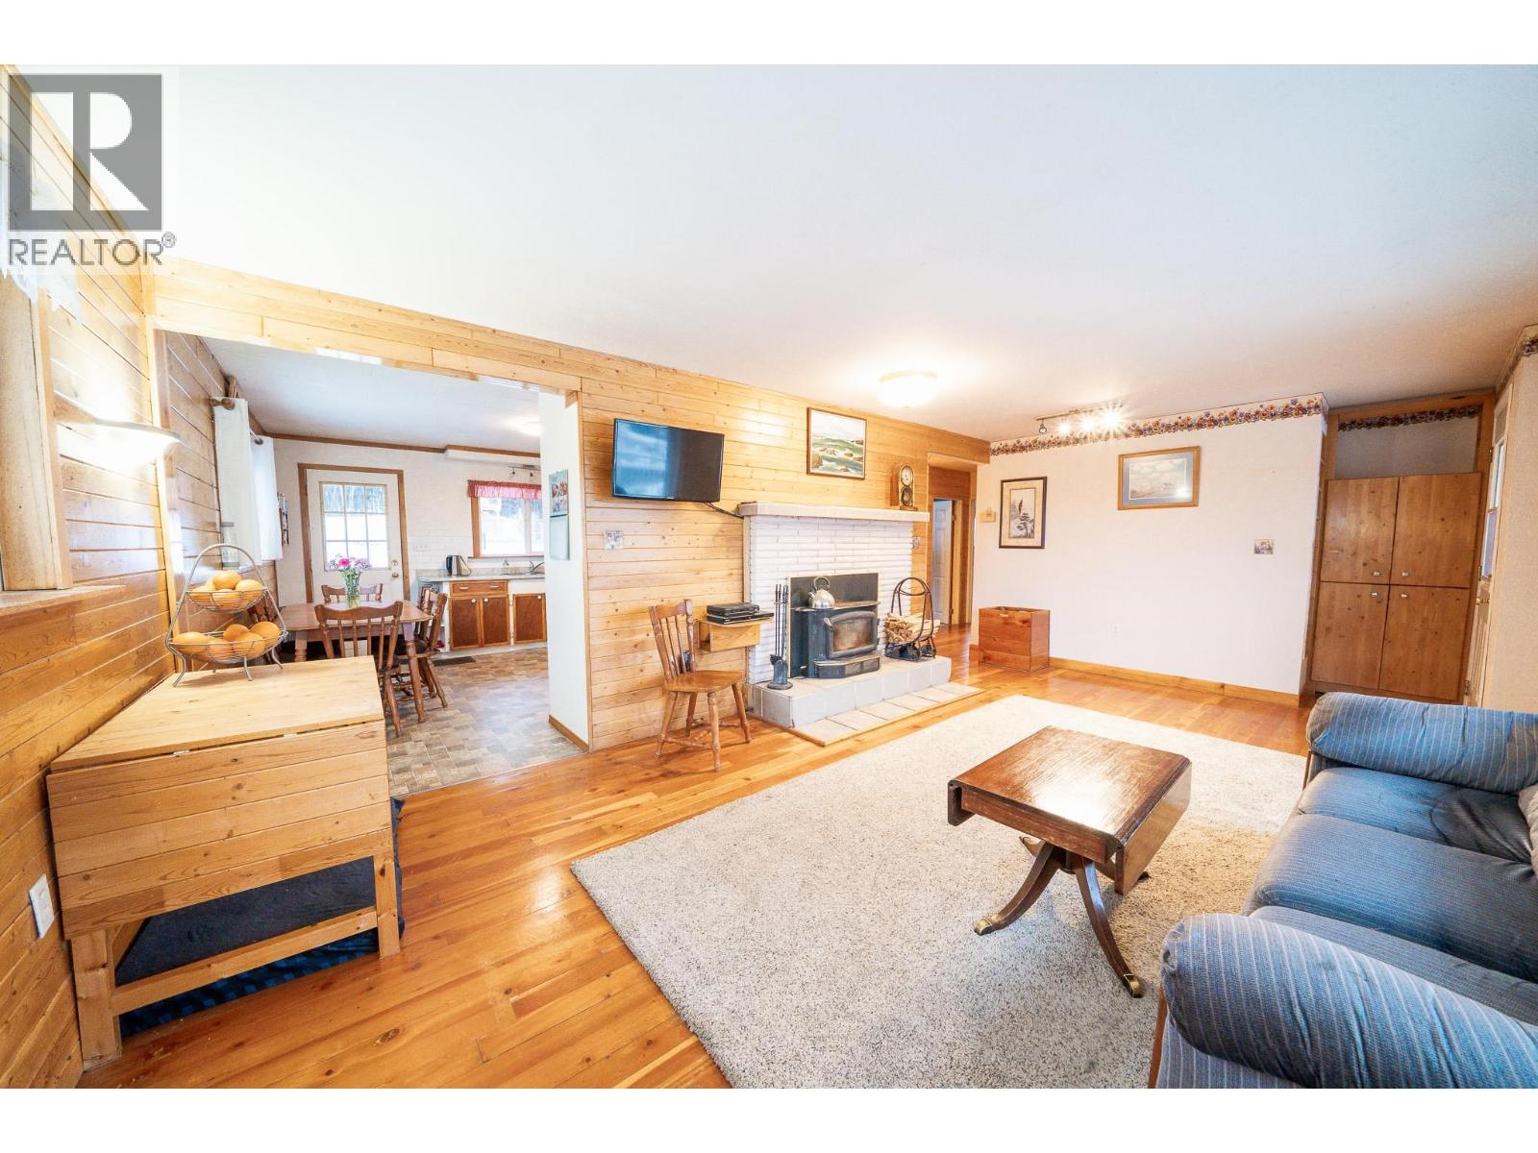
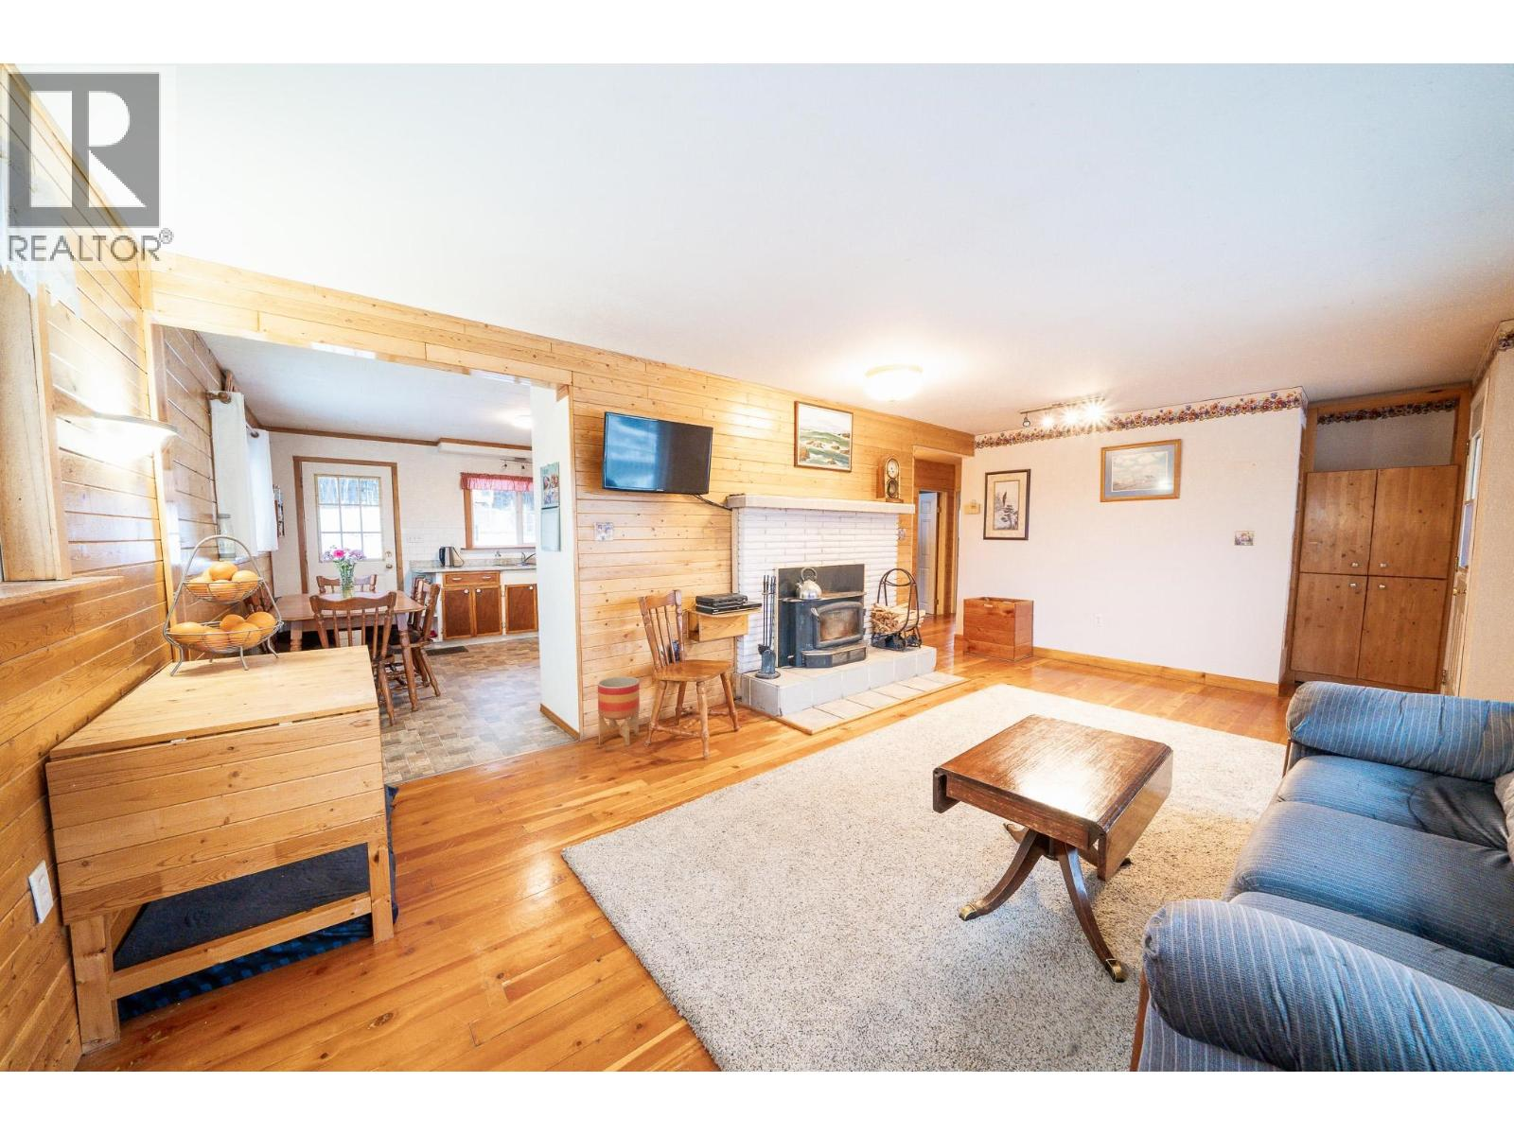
+ planter (619, 711)
